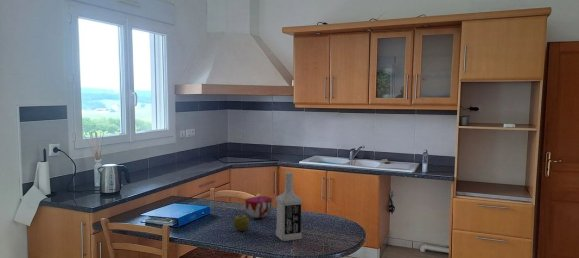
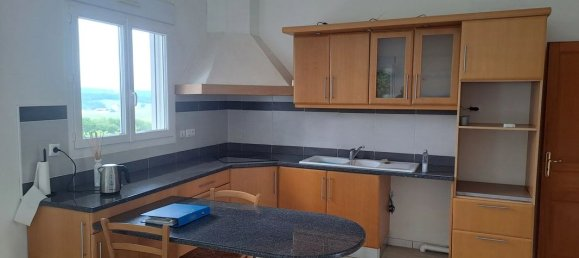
- decorative bowl (258, 208)
- vodka (288, 204)
- apple (241, 222)
